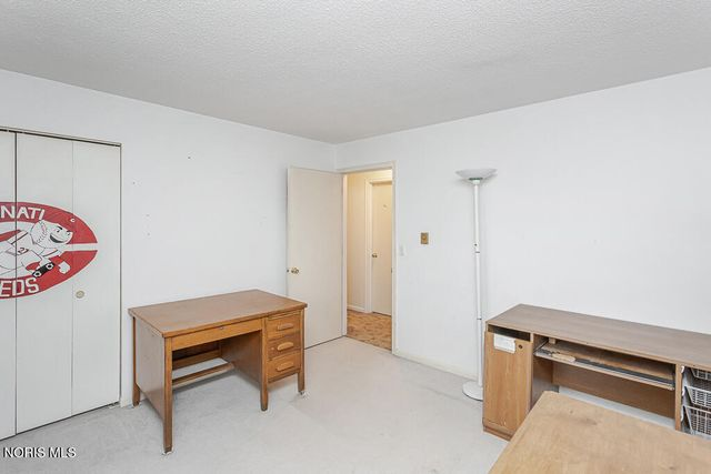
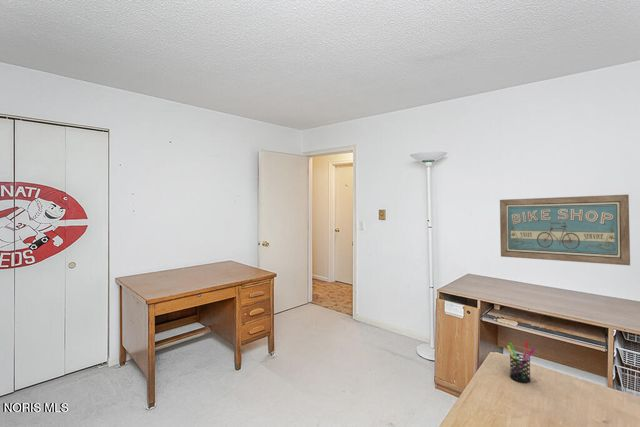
+ pen holder (519, 358)
+ wall art (557, 228)
